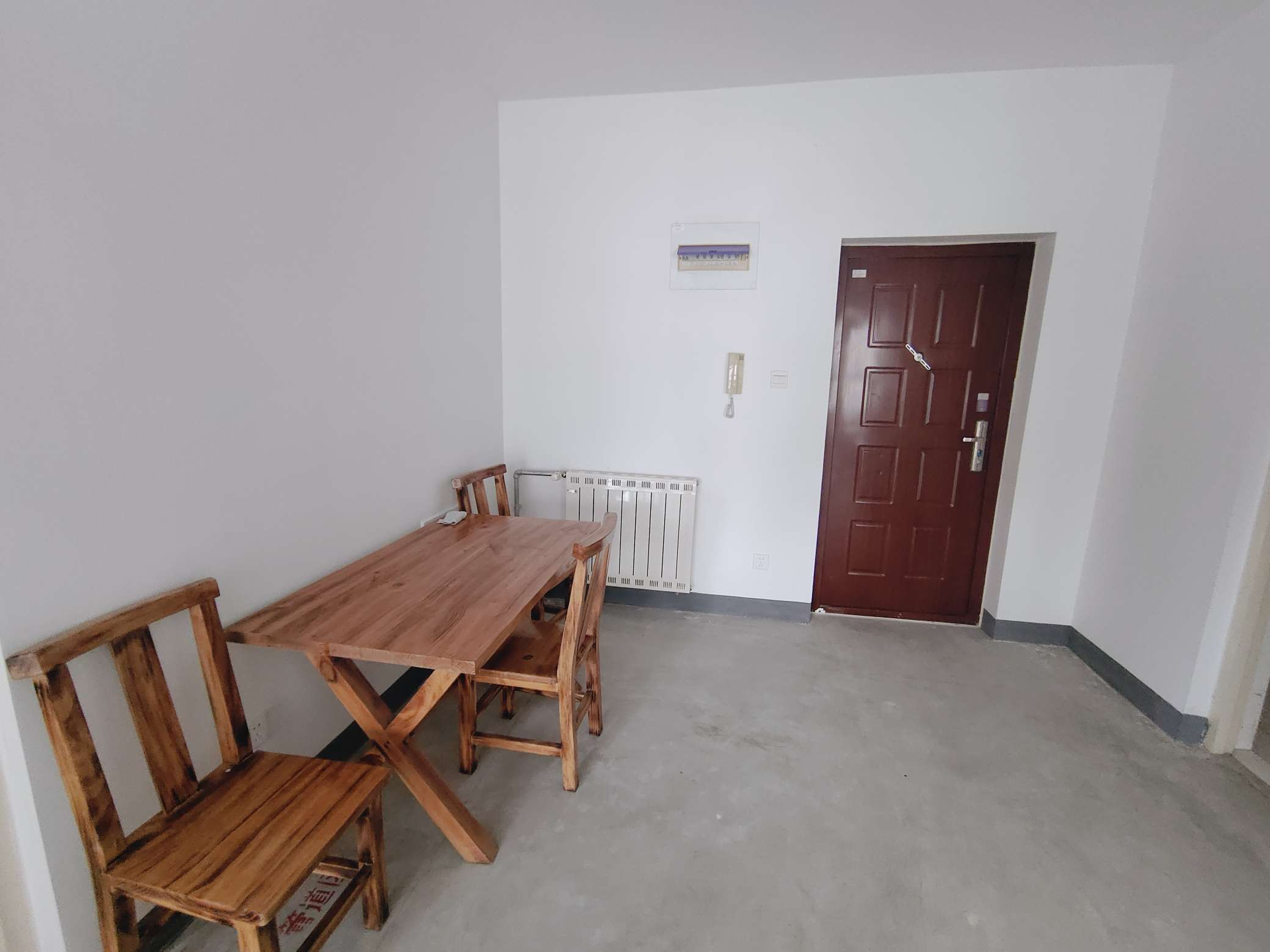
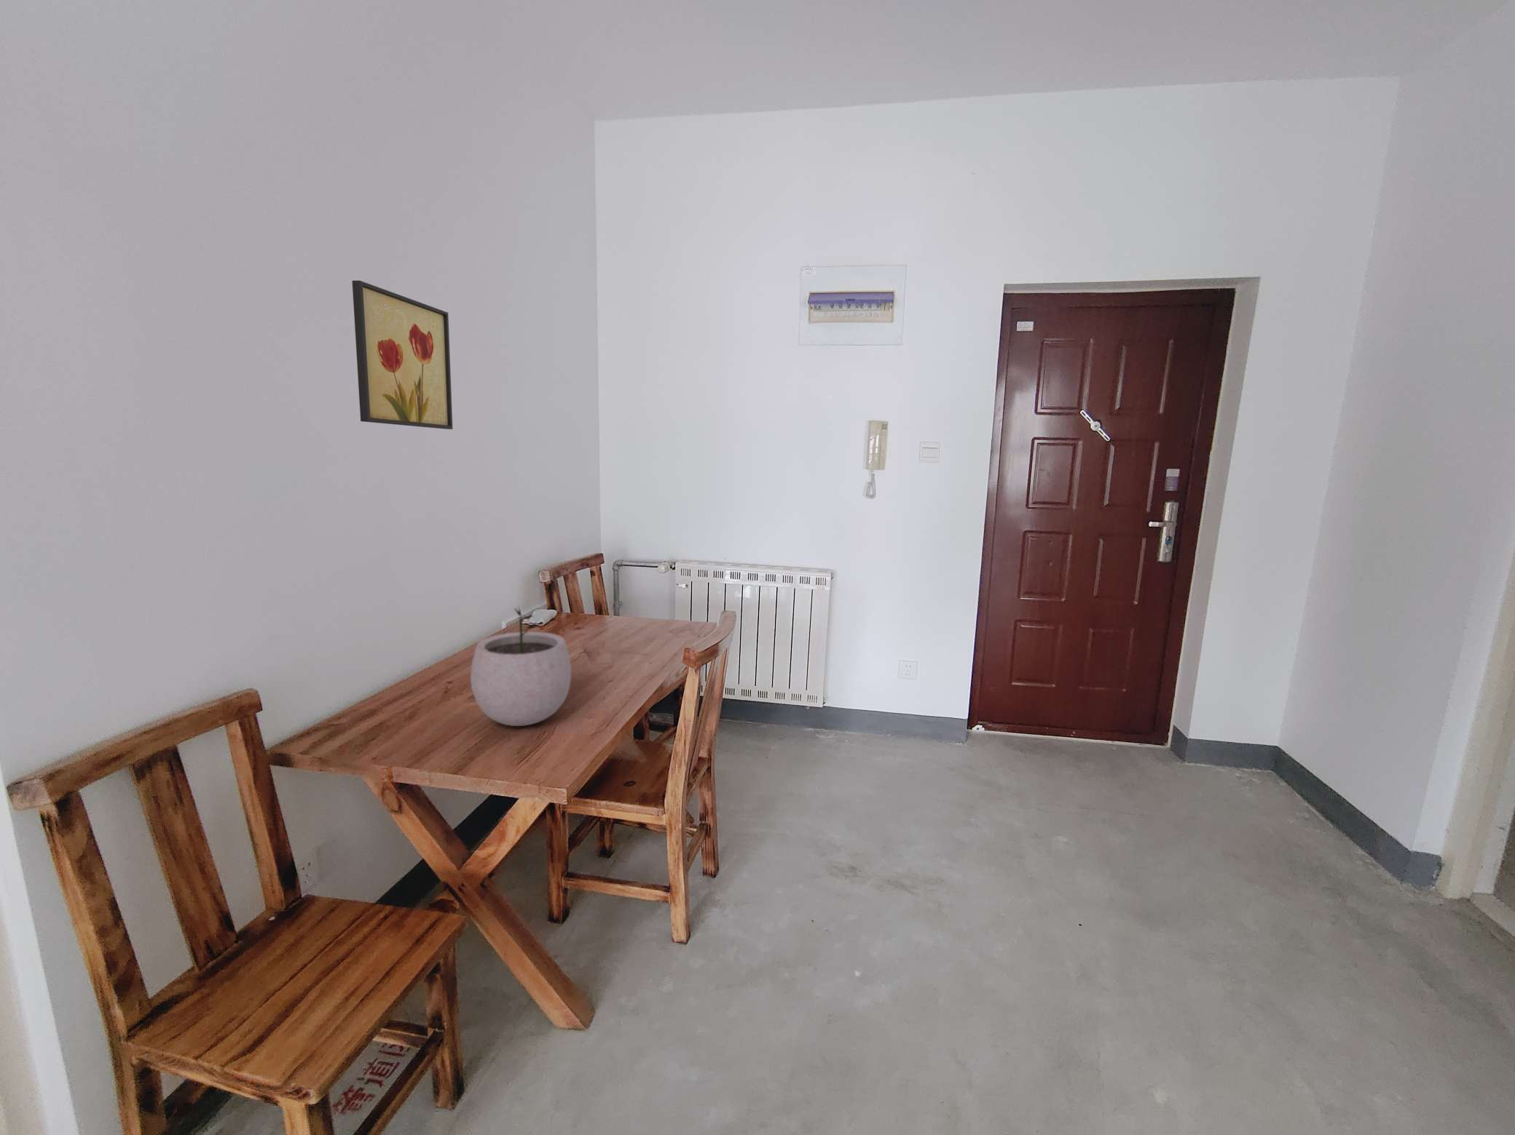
+ plant pot (521, 664)
+ wall art (404, 362)
